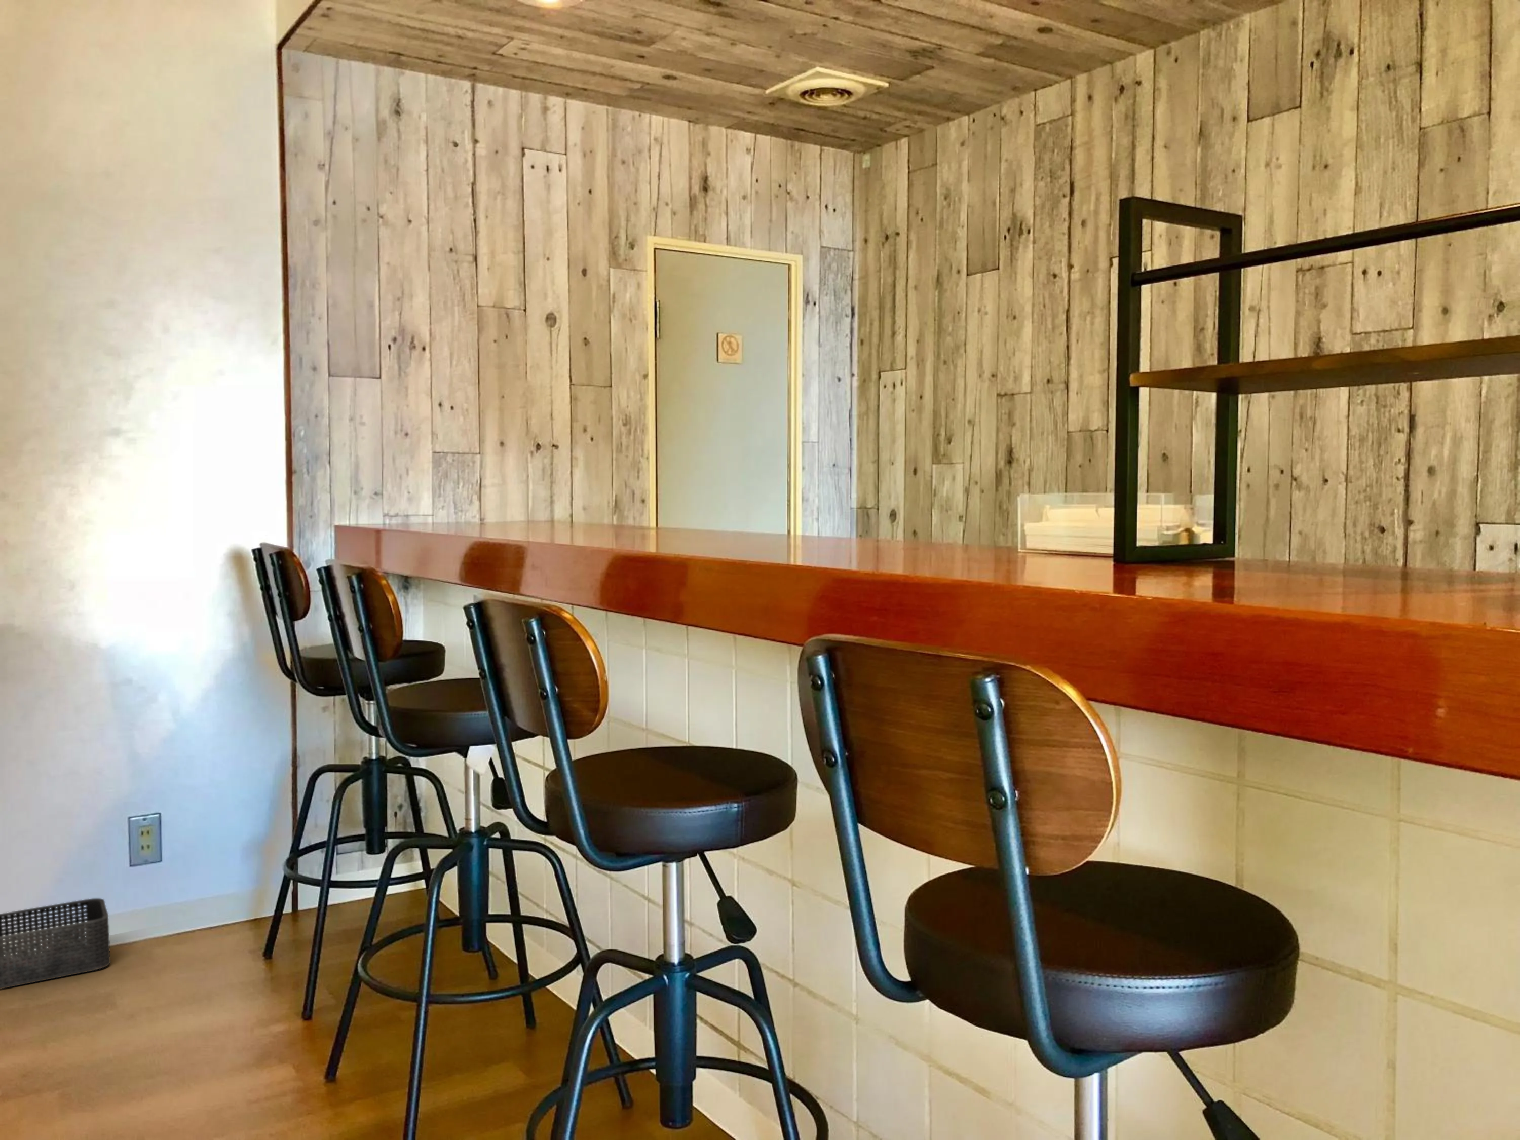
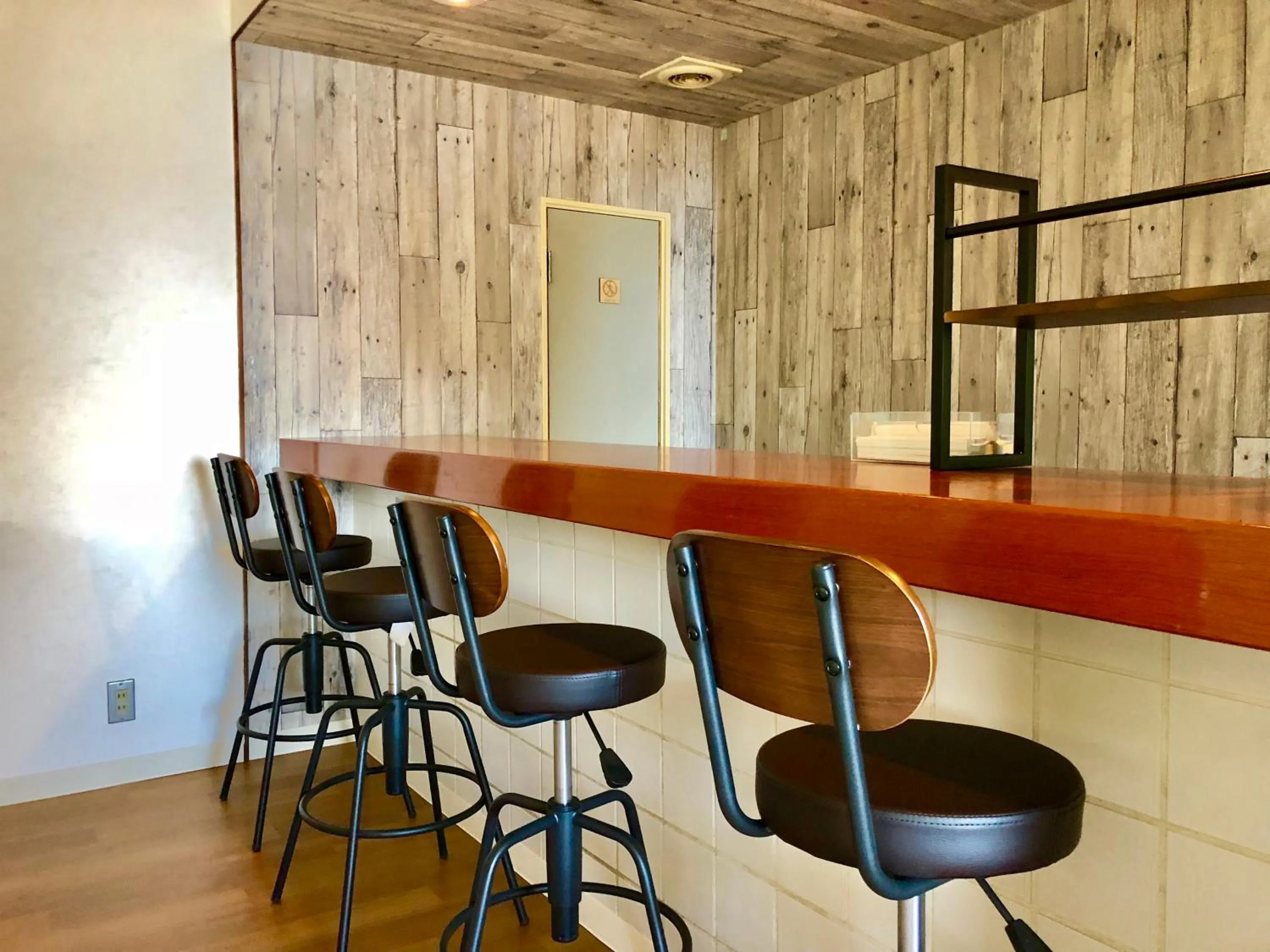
- storage bin (43, 942)
